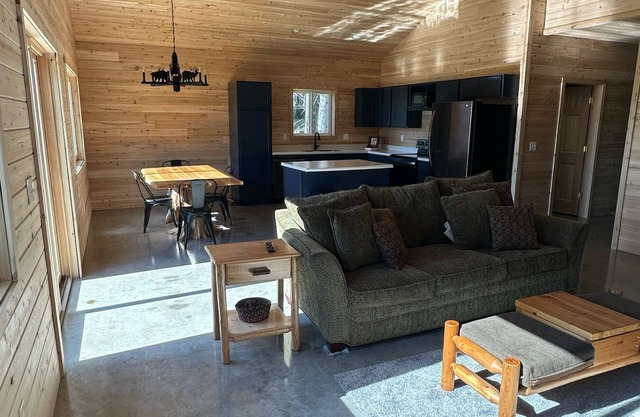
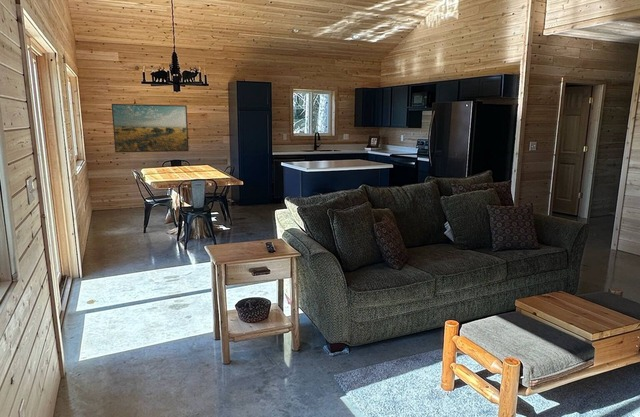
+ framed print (151, 128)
